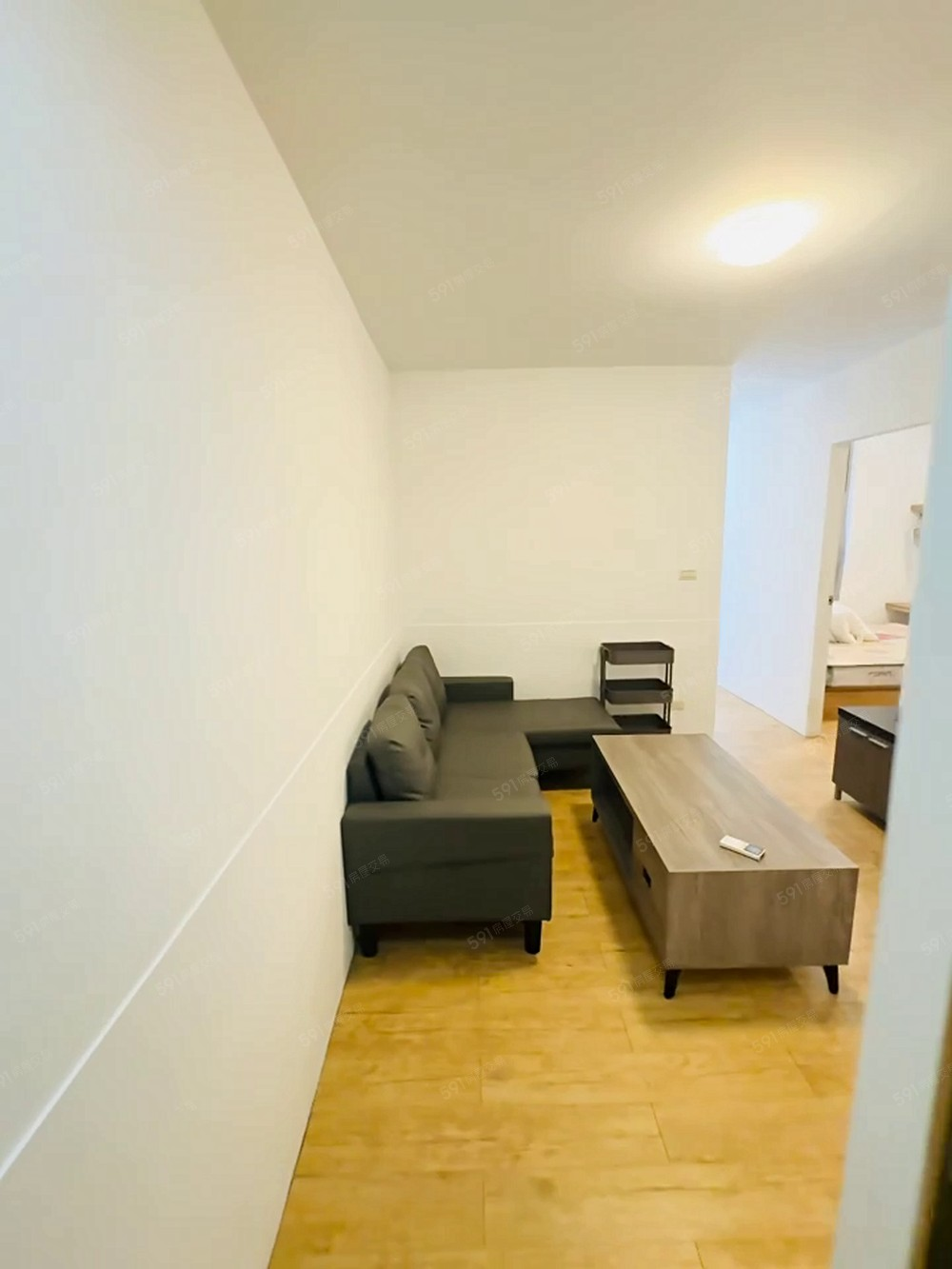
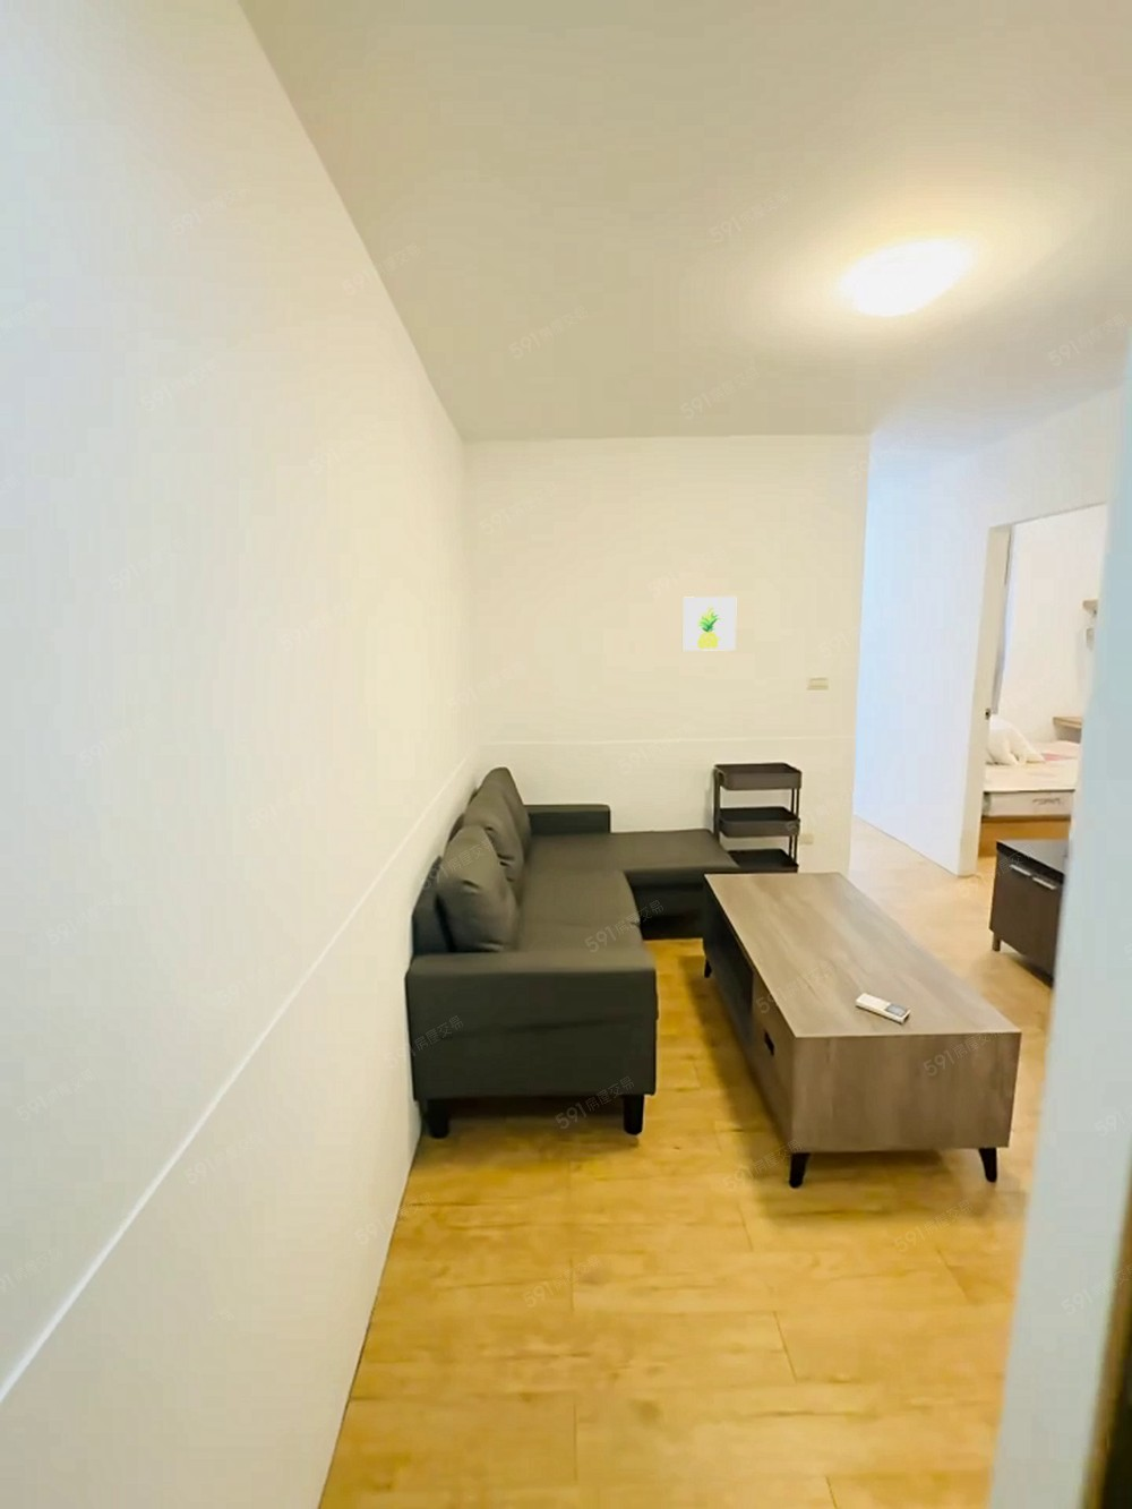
+ wall art (709, 624)
